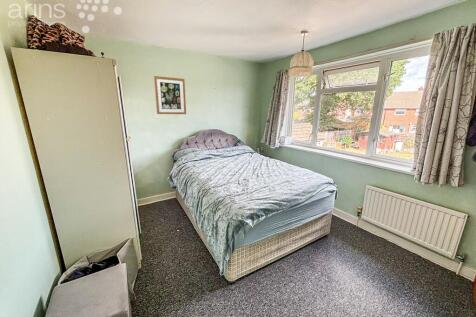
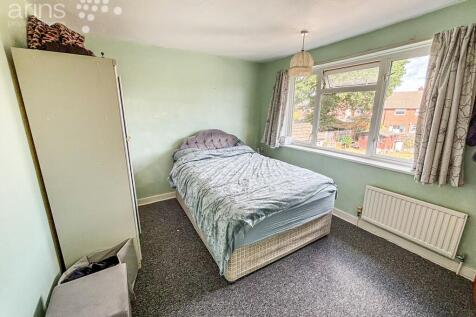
- wall art (171, 96)
